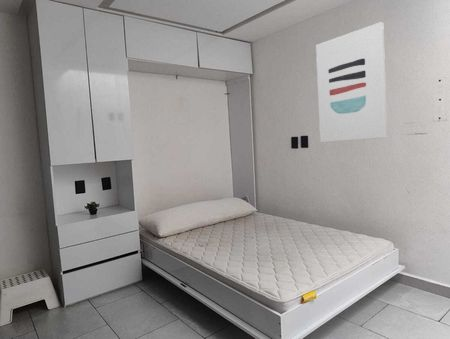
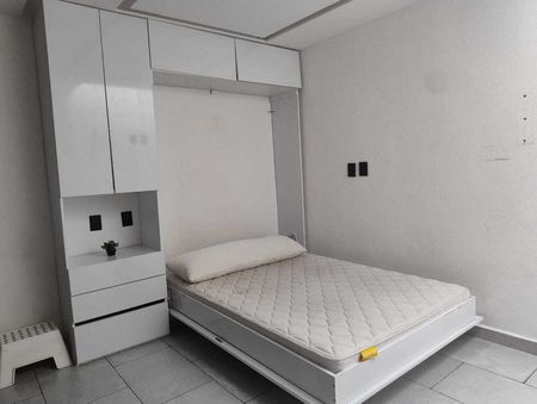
- wall art (348, 88)
